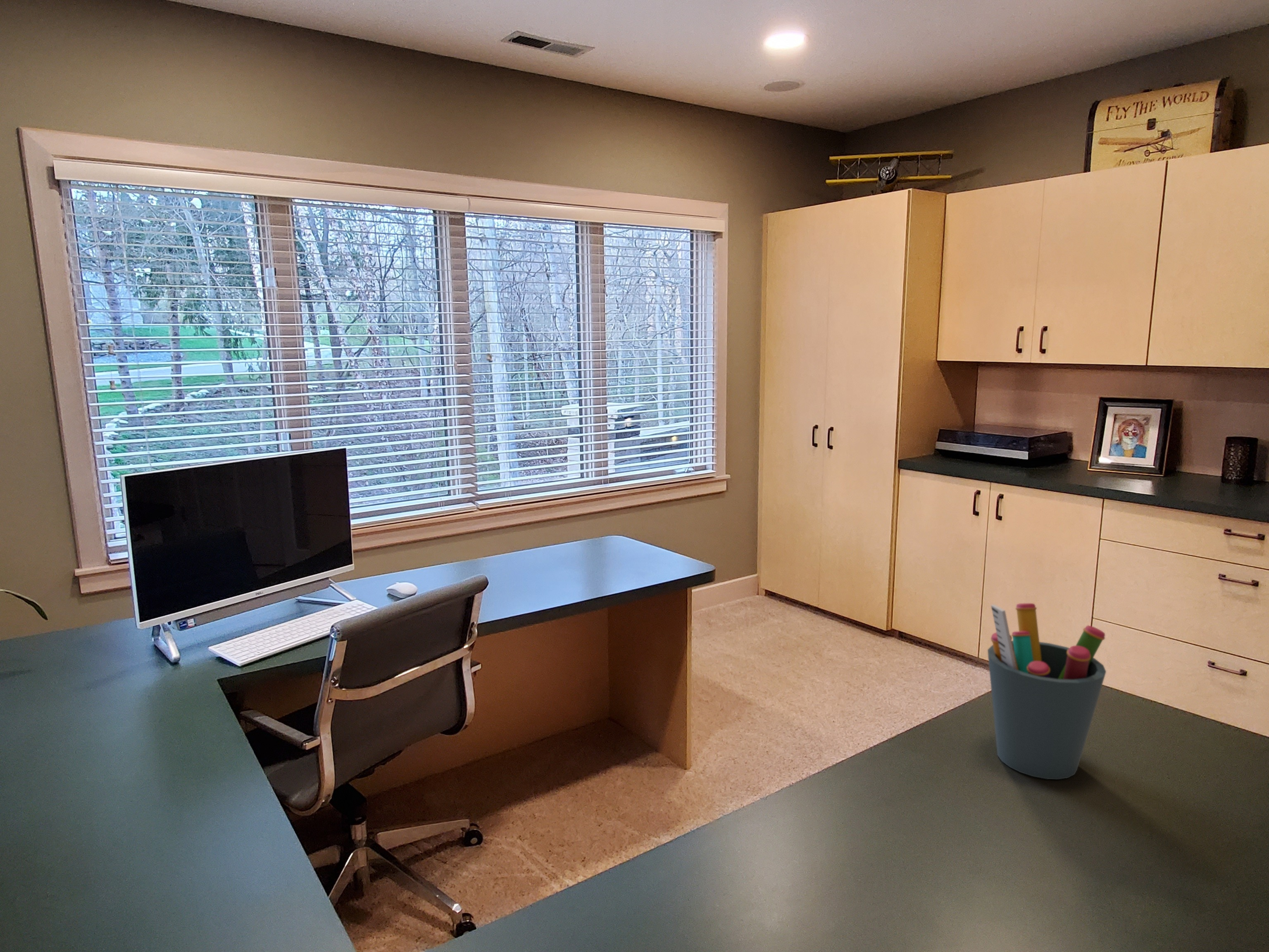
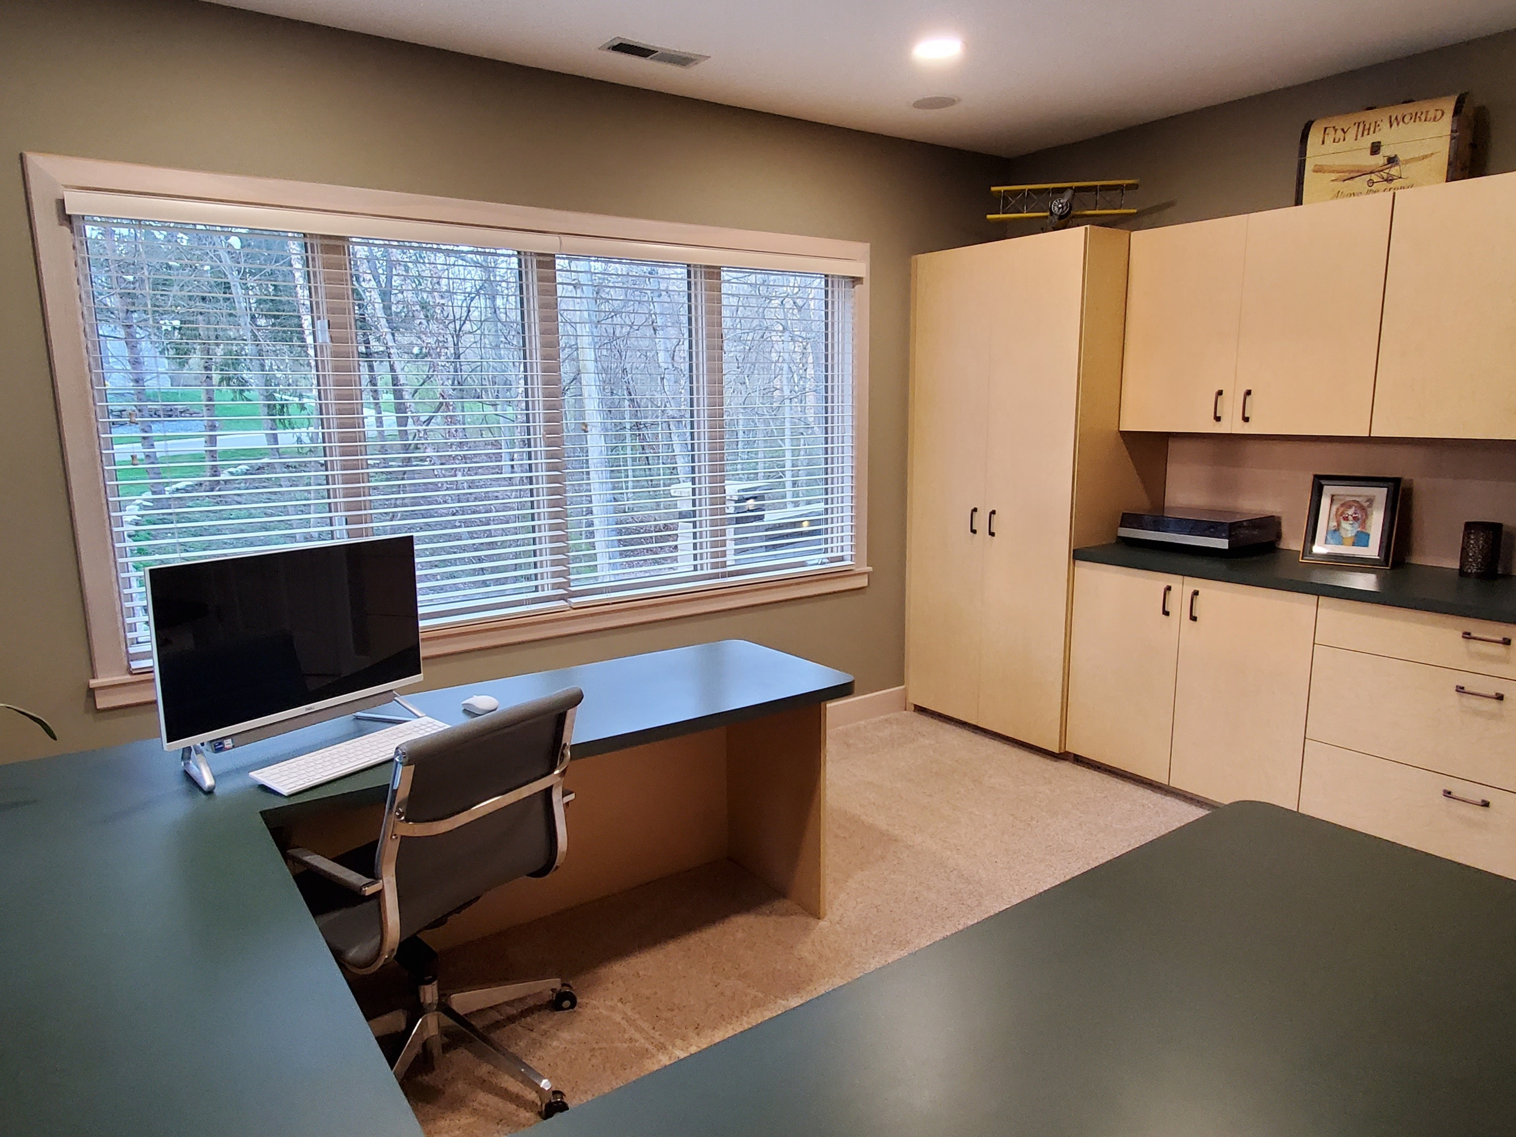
- pen holder (1042, 683)
